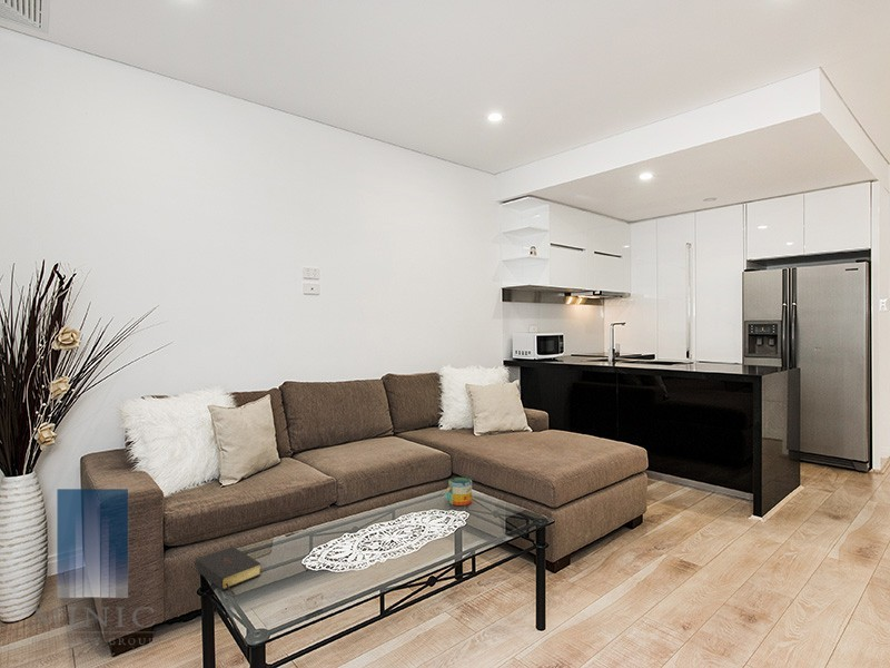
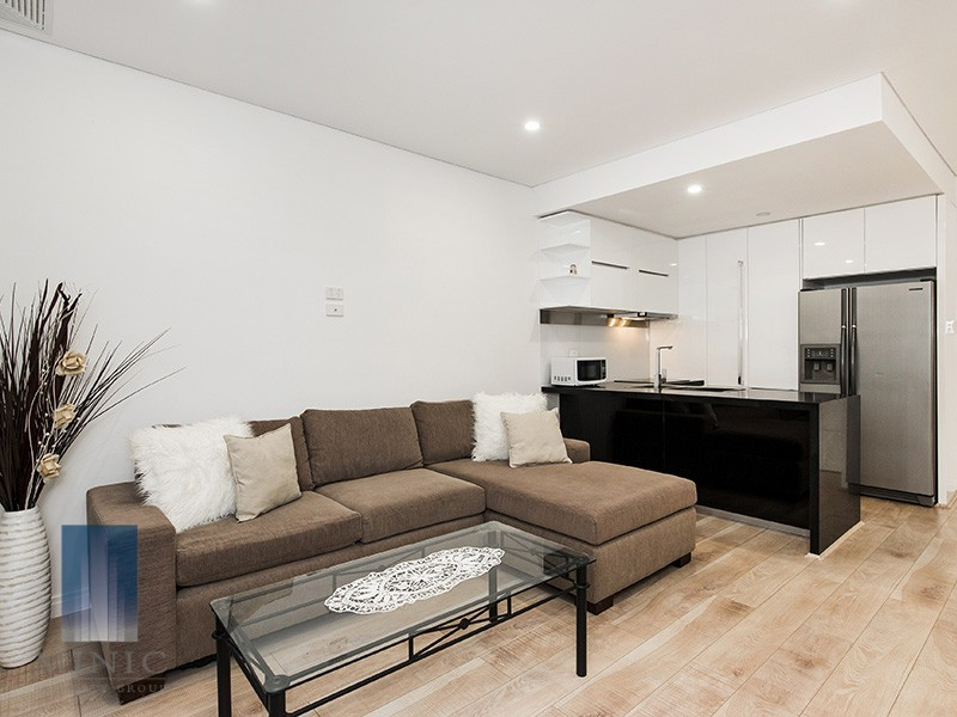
- mug (457, 491)
- bible (230, 569)
